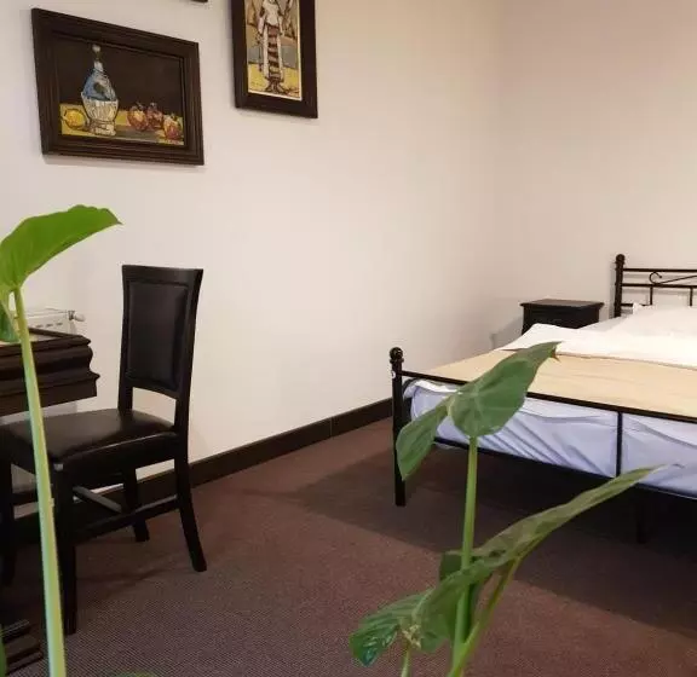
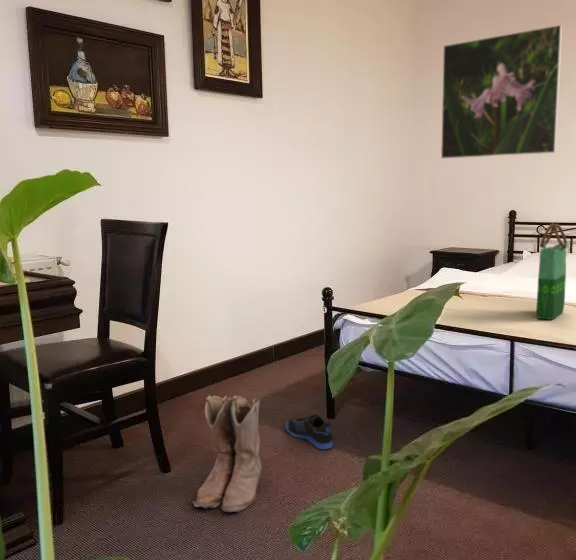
+ tote bag (552, 269)
+ boots (228, 447)
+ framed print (497, 96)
+ sneaker (309, 425)
